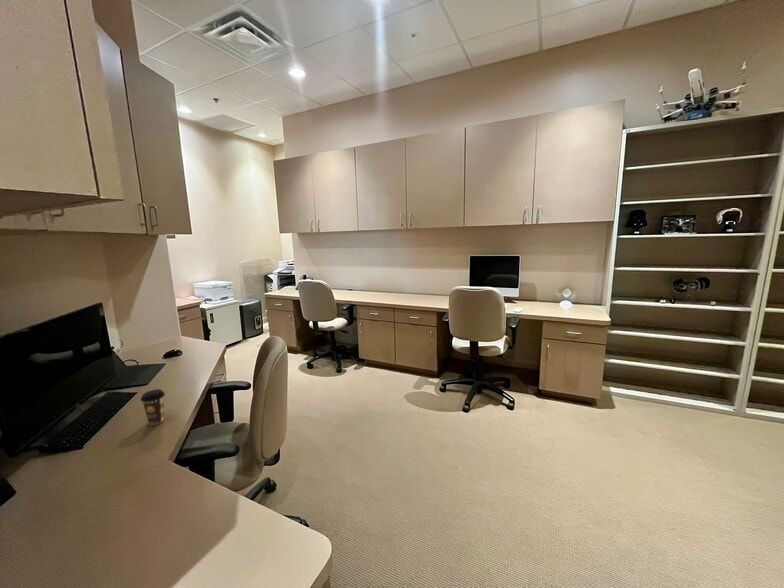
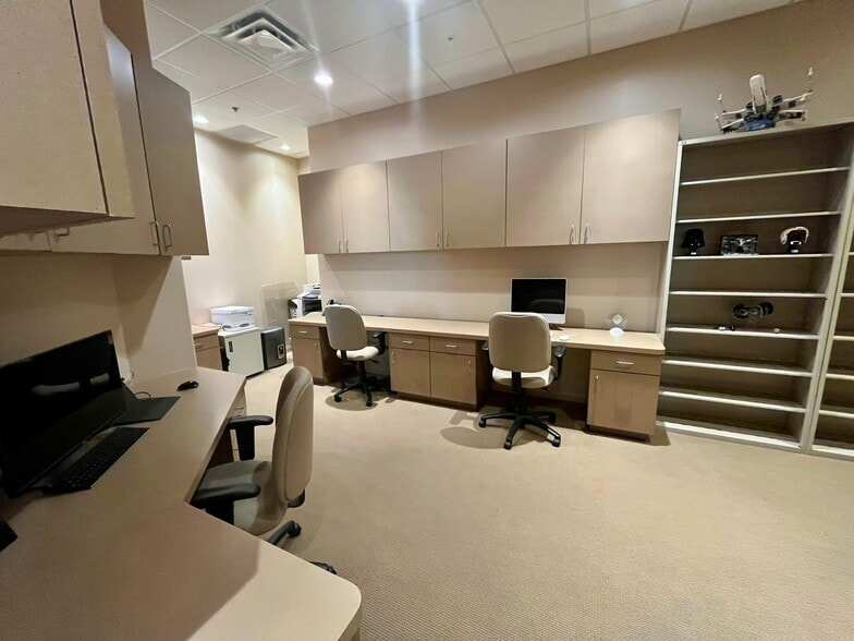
- coffee cup (154, 407)
